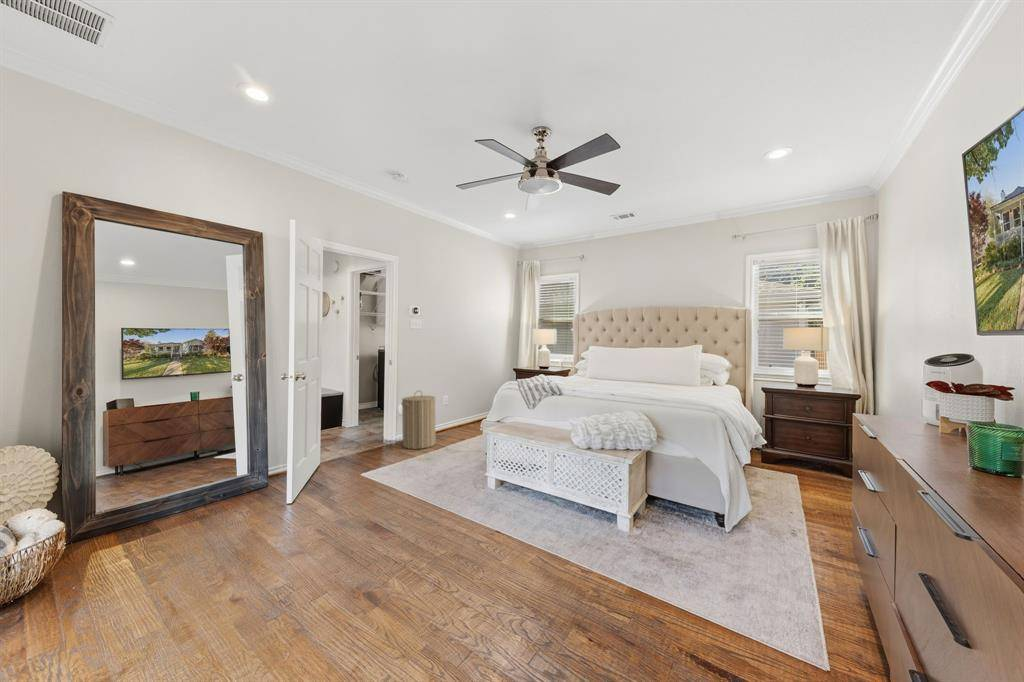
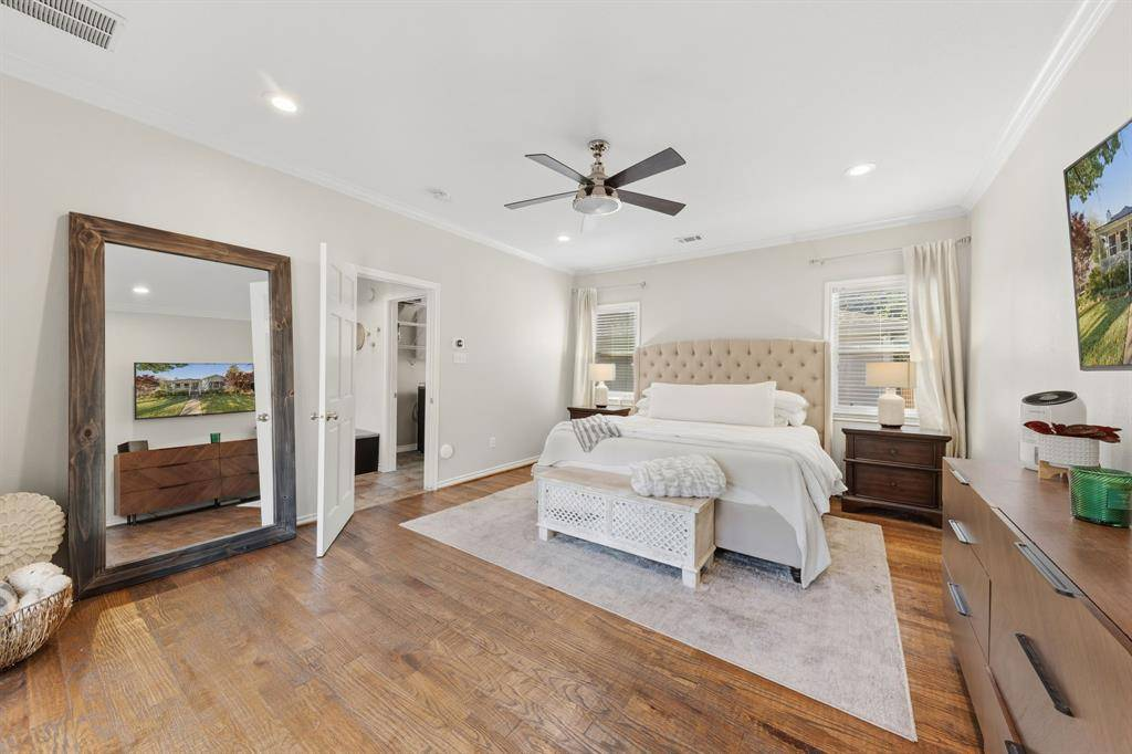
- laundry hamper (419, 417)
